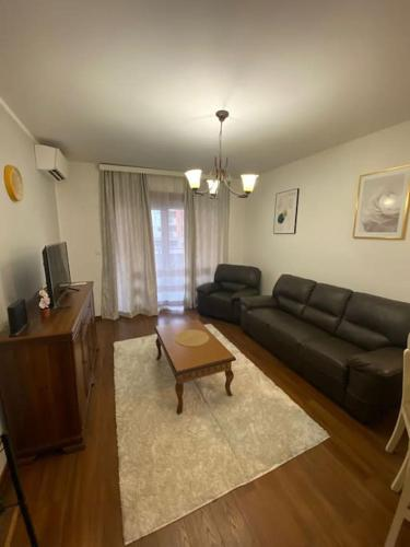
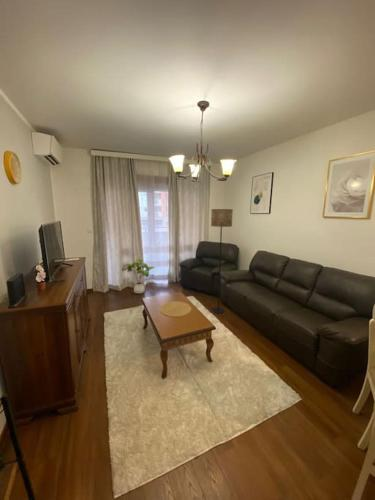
+ floor lamp (220, 262)
+ house plant (141, 276)
